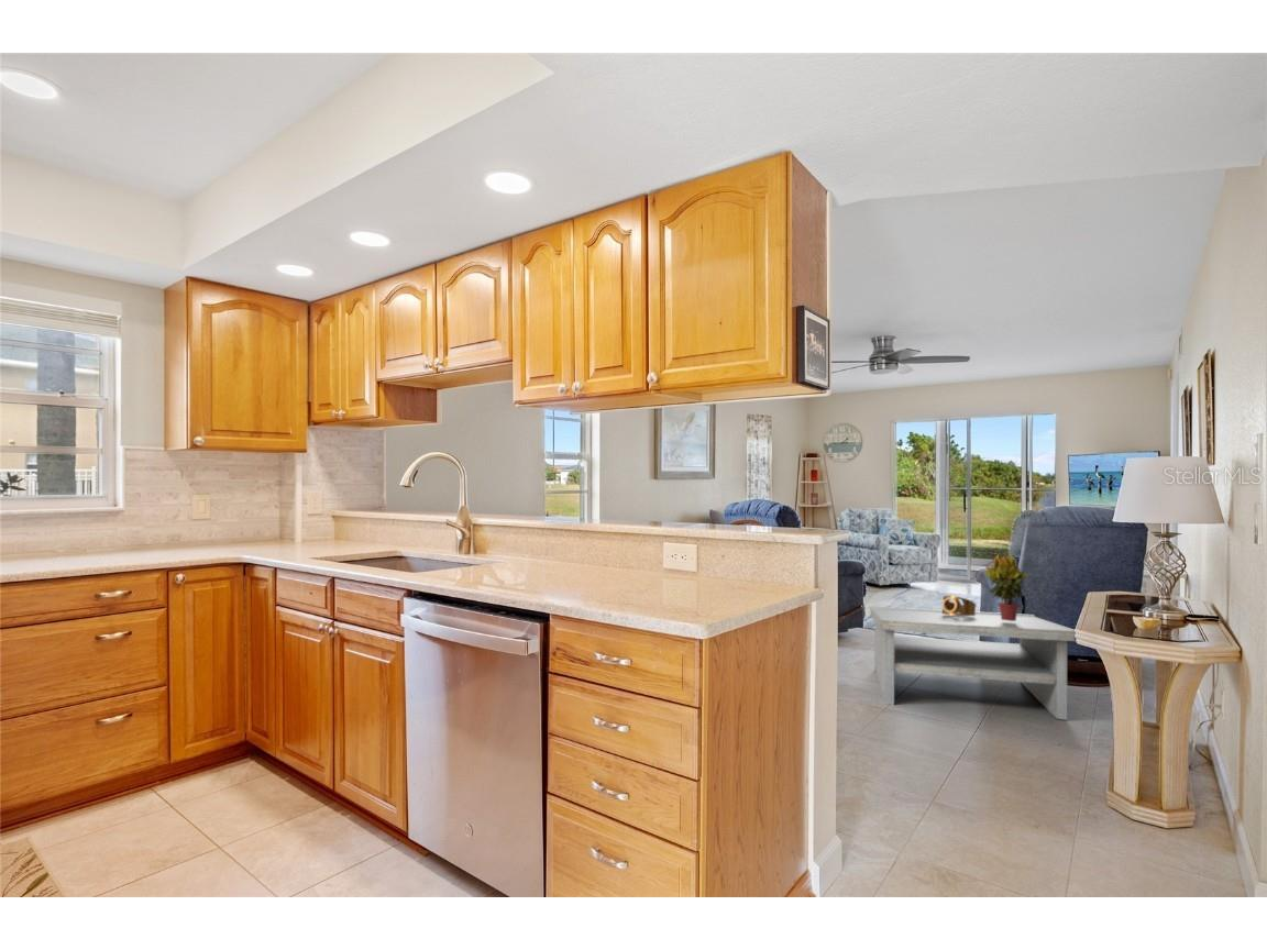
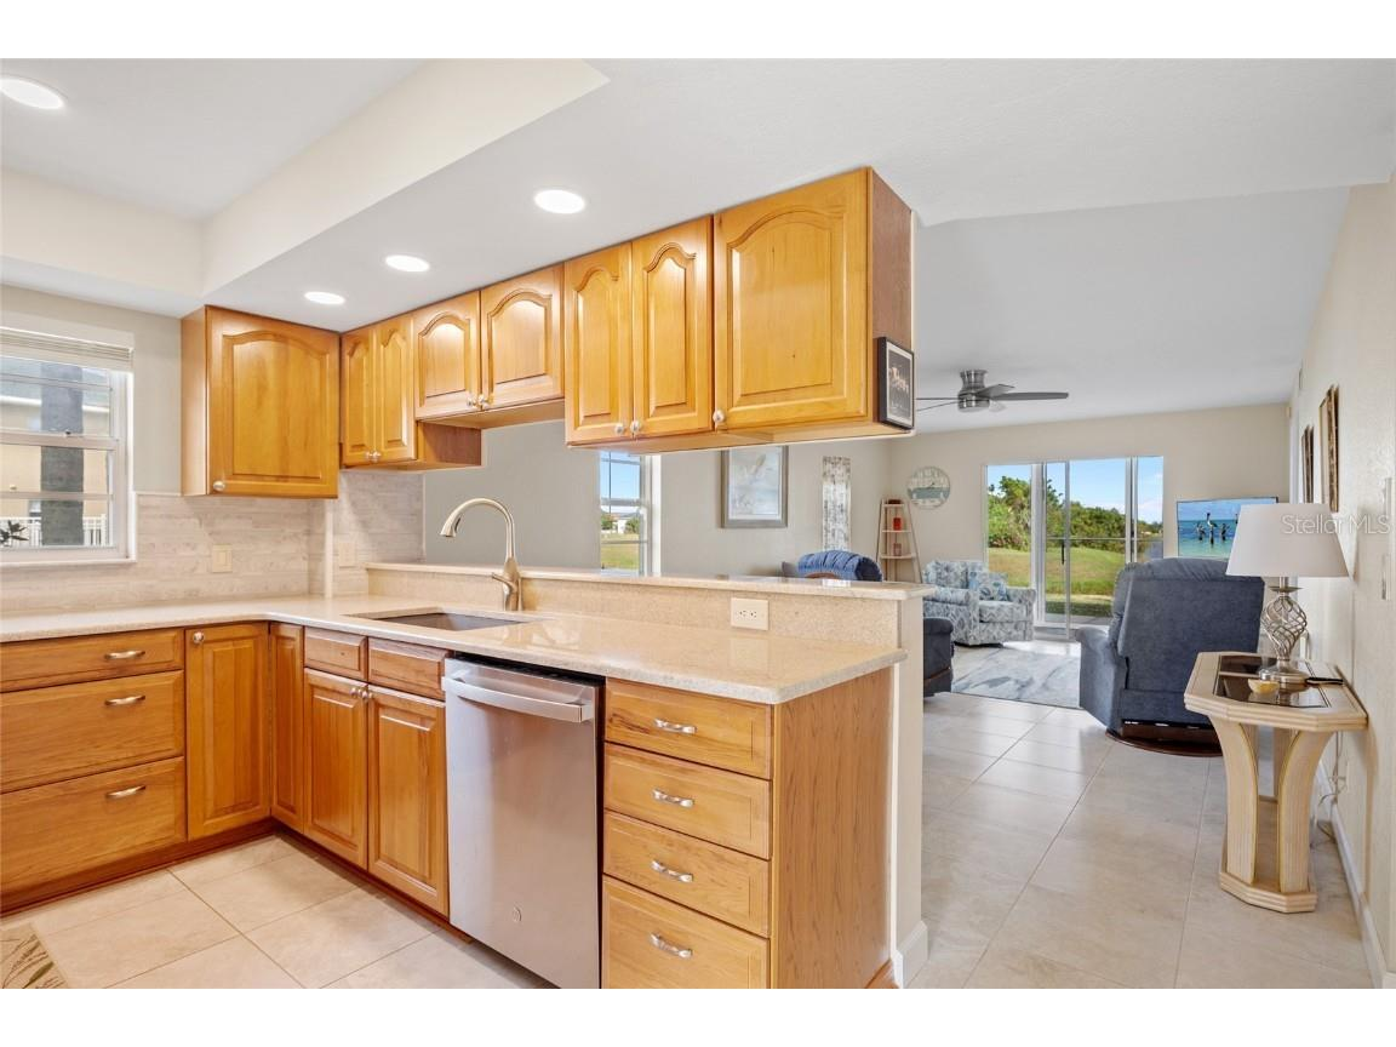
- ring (958, 603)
- coffee table (961, 652)
- potted plant (1009, 588)
